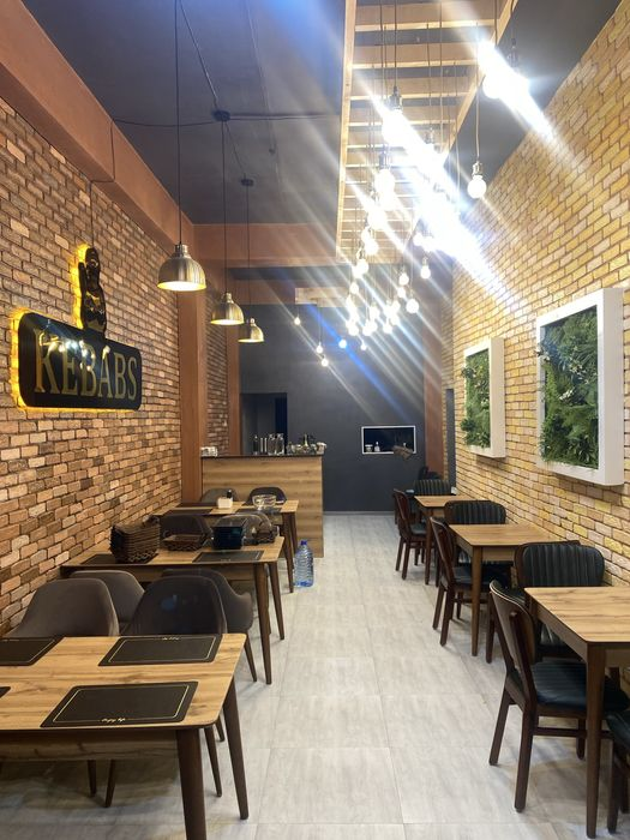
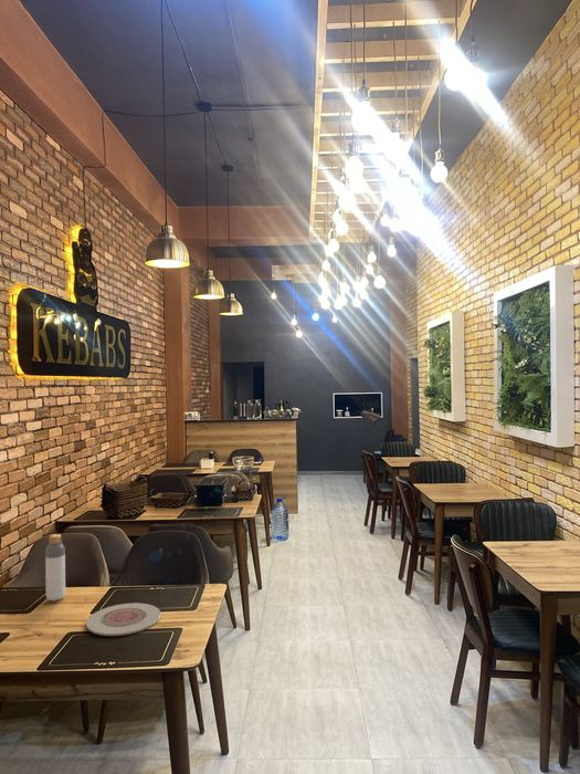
+ bottle (55, 566)
+ plate (124, 617)
